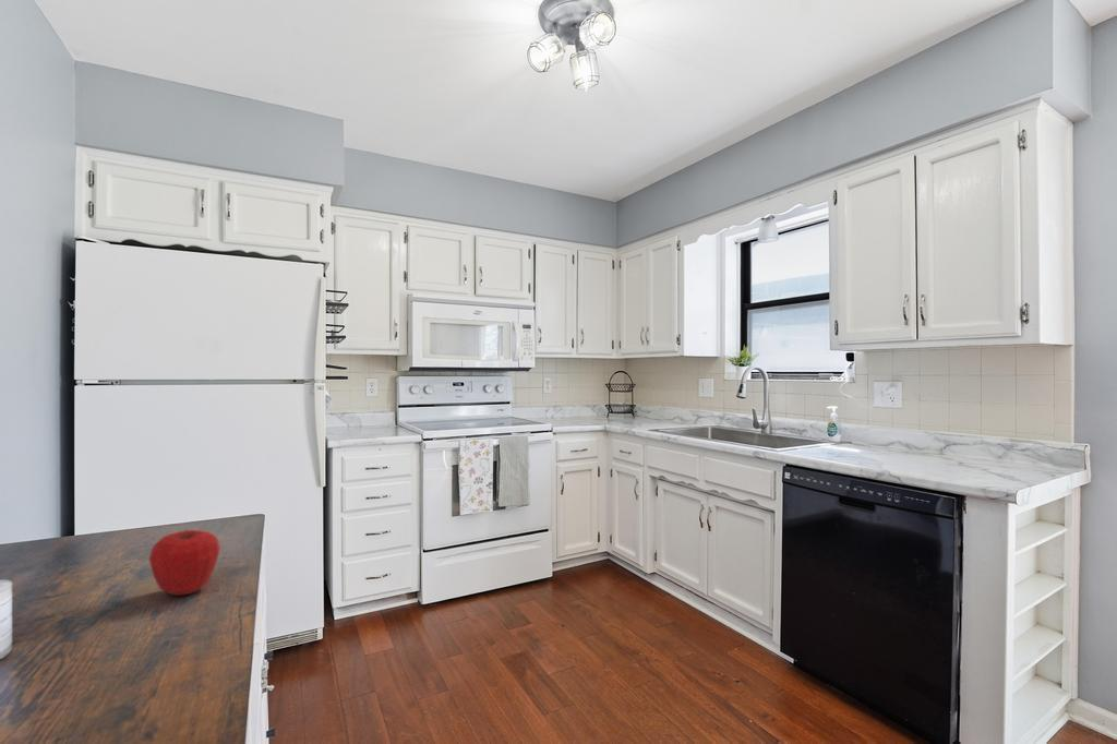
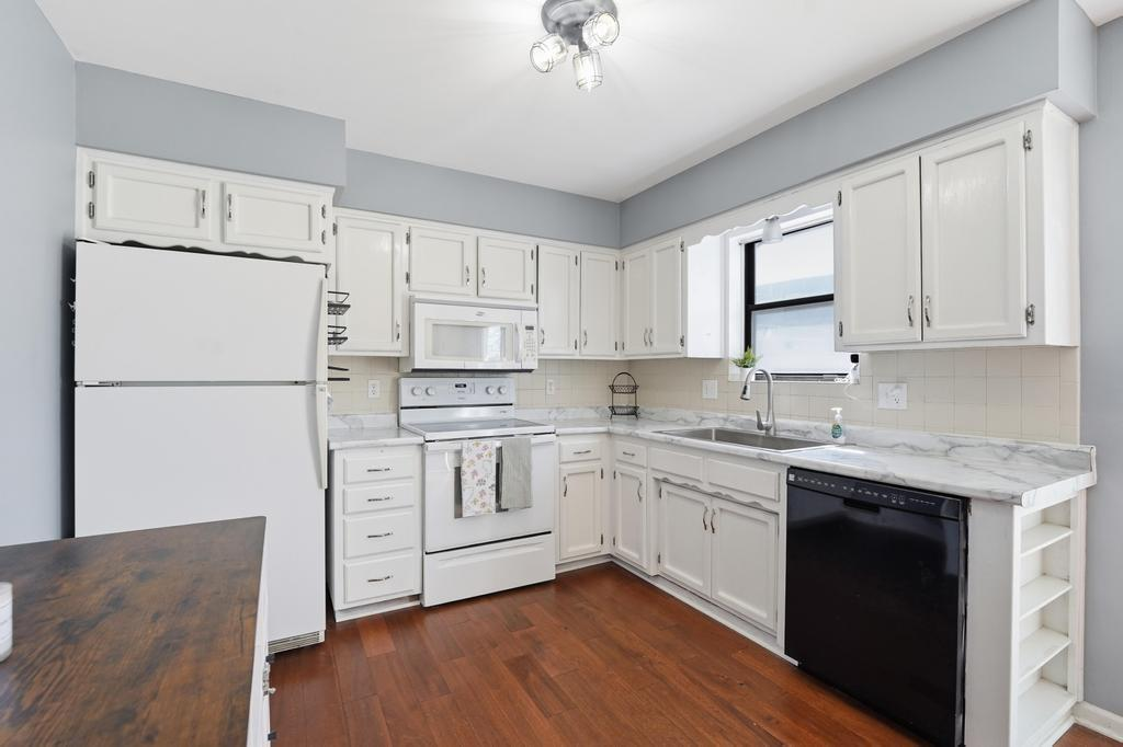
- apple (185, 560)
